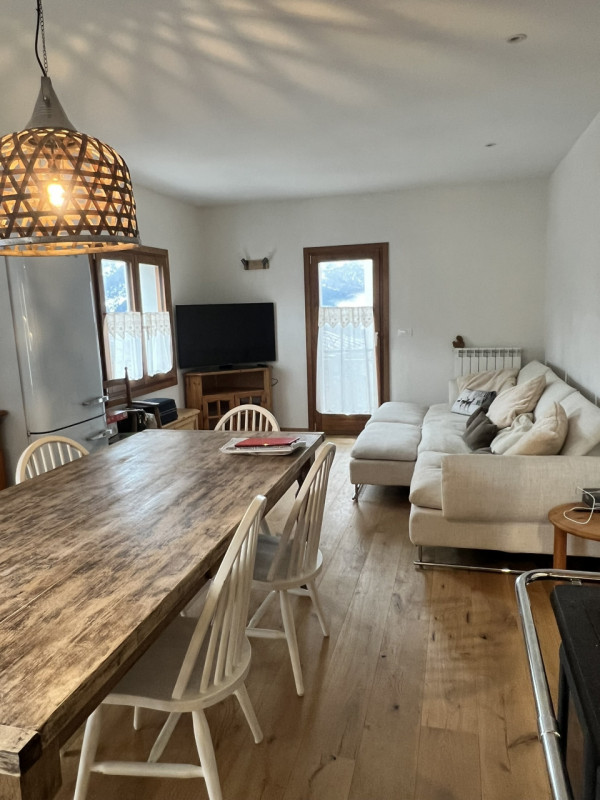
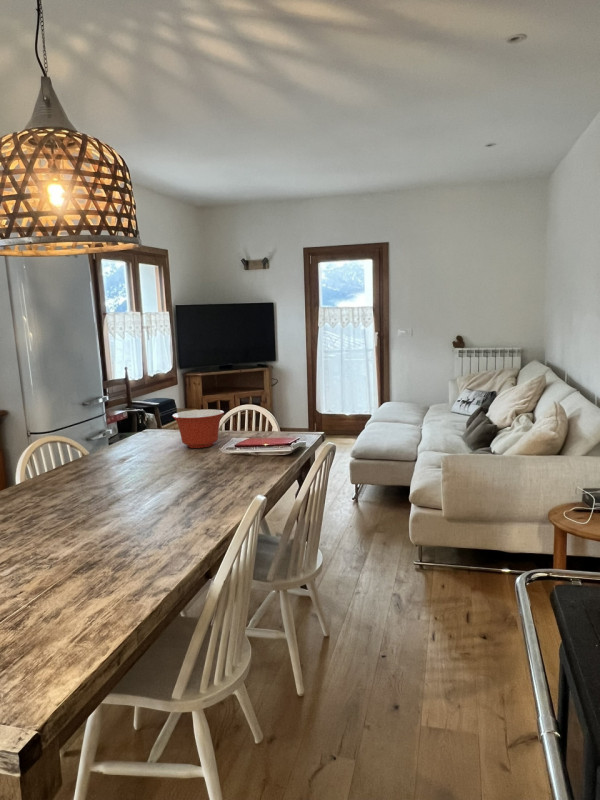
+ mixing bowl (199, 429)
